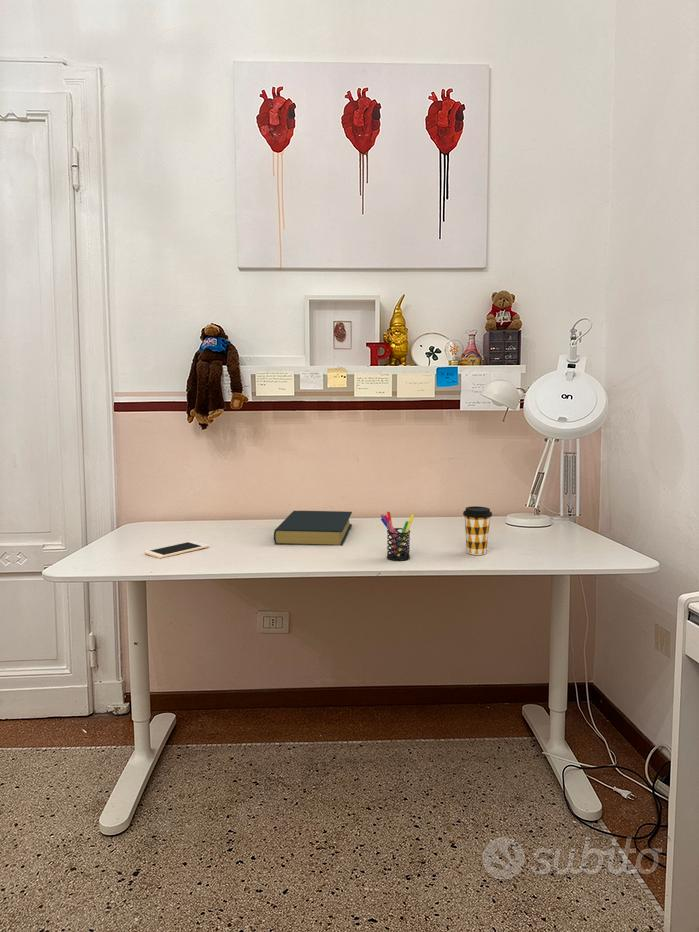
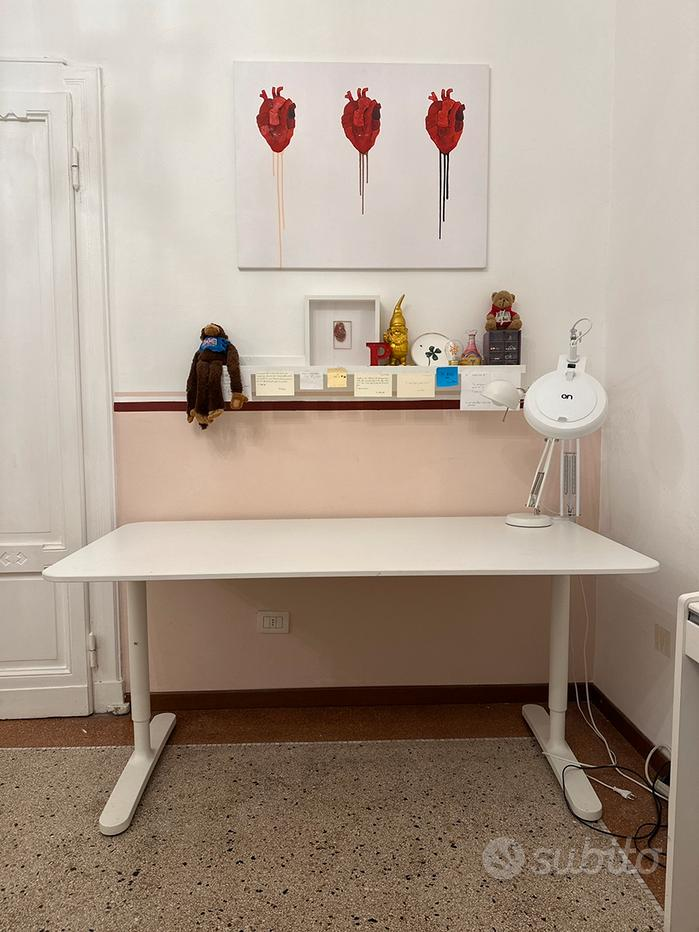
- cell phone (177, 549)
- coffee cup (477, 530)
- pen holder (398, 534)
- hardback book (315, 527)
